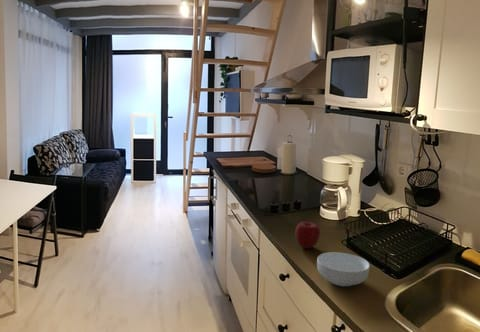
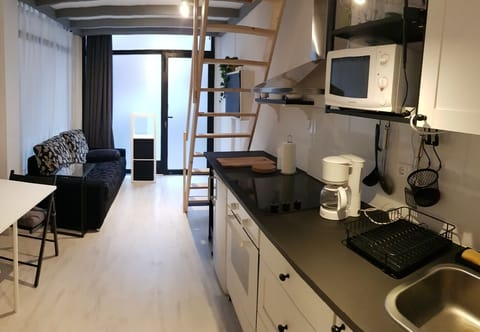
- apple (307, 234)
- cereal bowl (342, 271)
